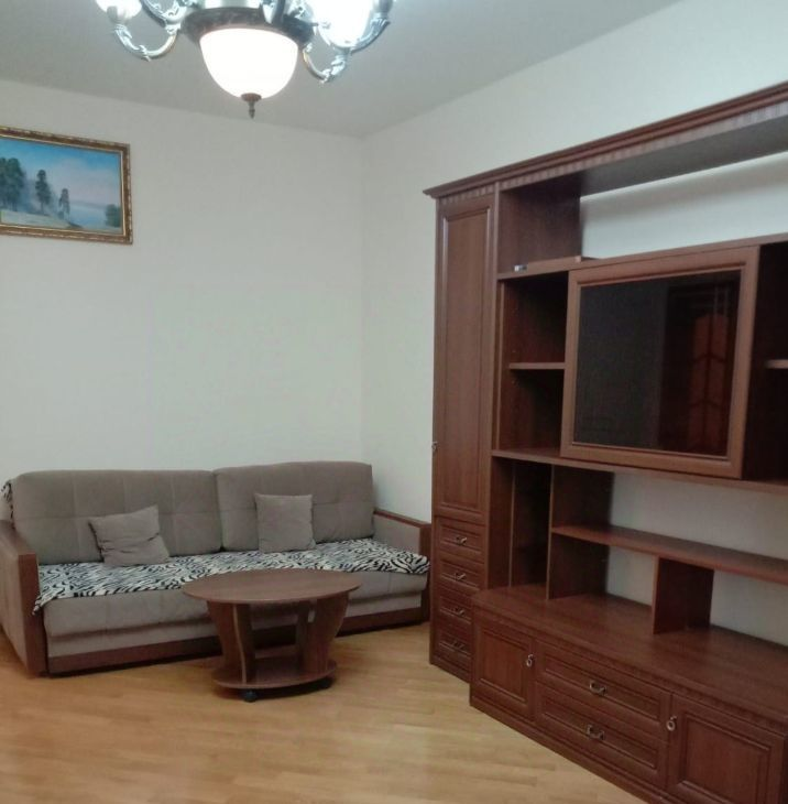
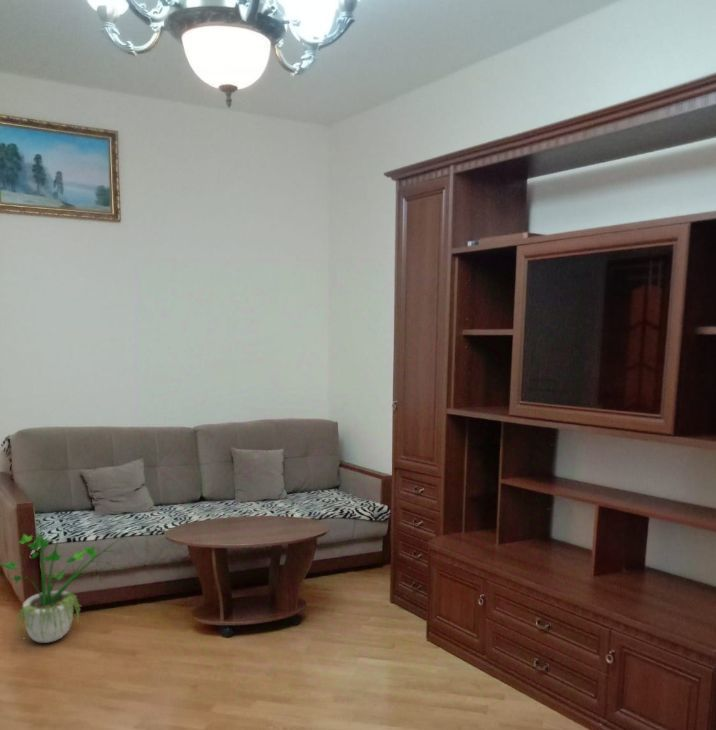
+ potted plant (67, 571)
